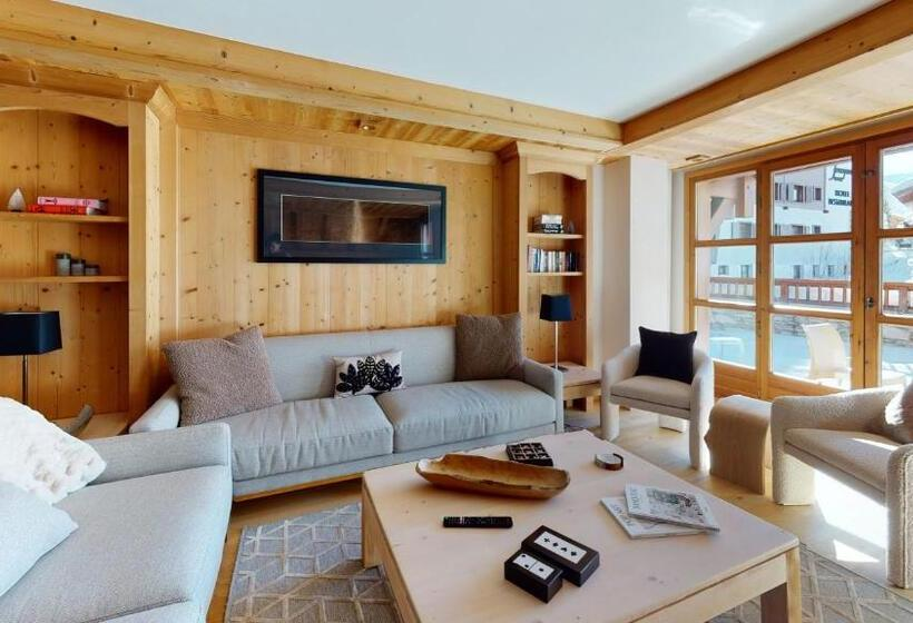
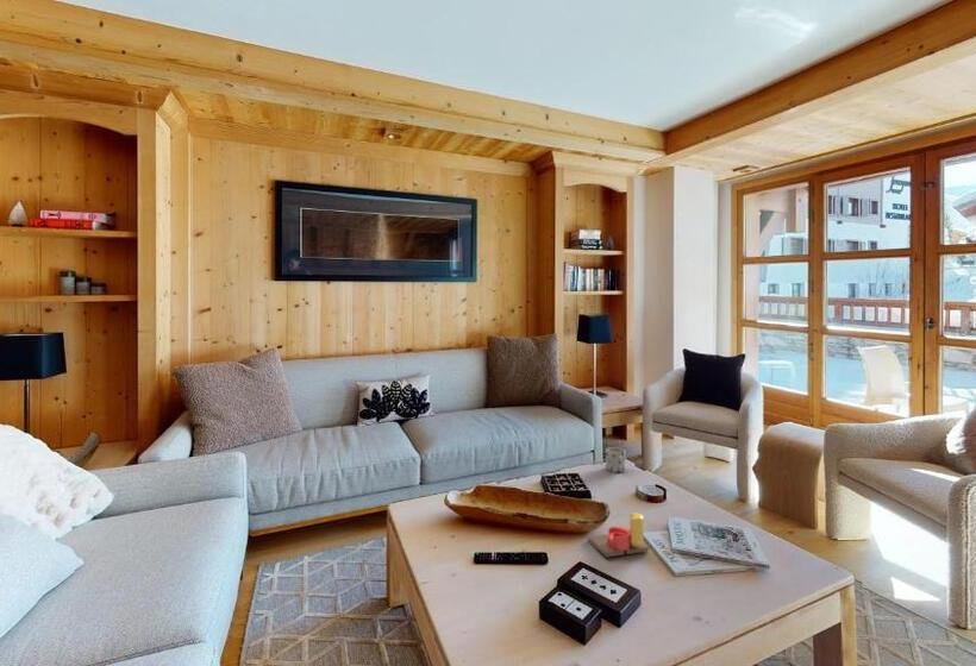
+ mug (617, 460)
+ candle (618, 528)
